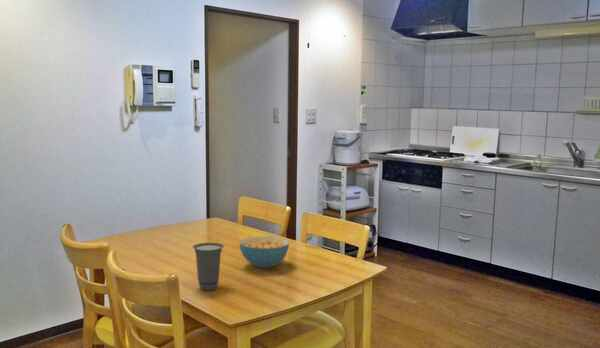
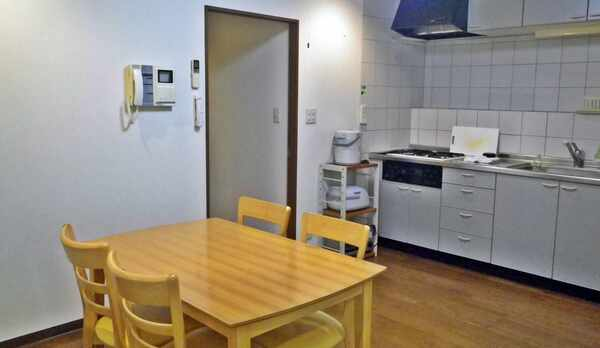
- cup (208, 267)
- cereal bowl (264, 254)
